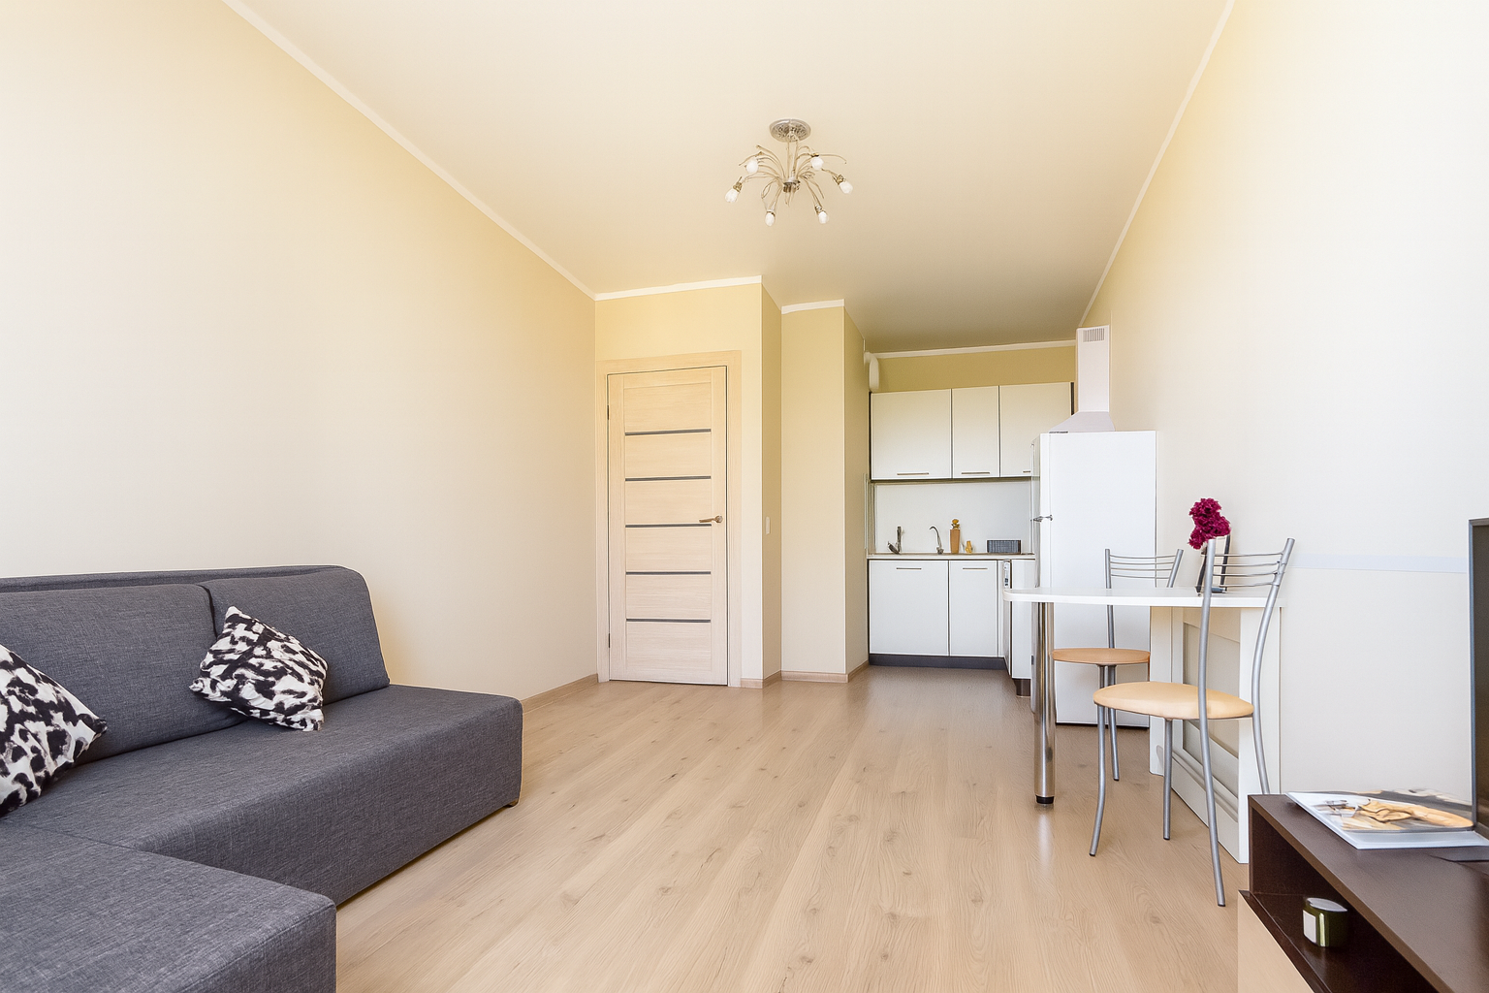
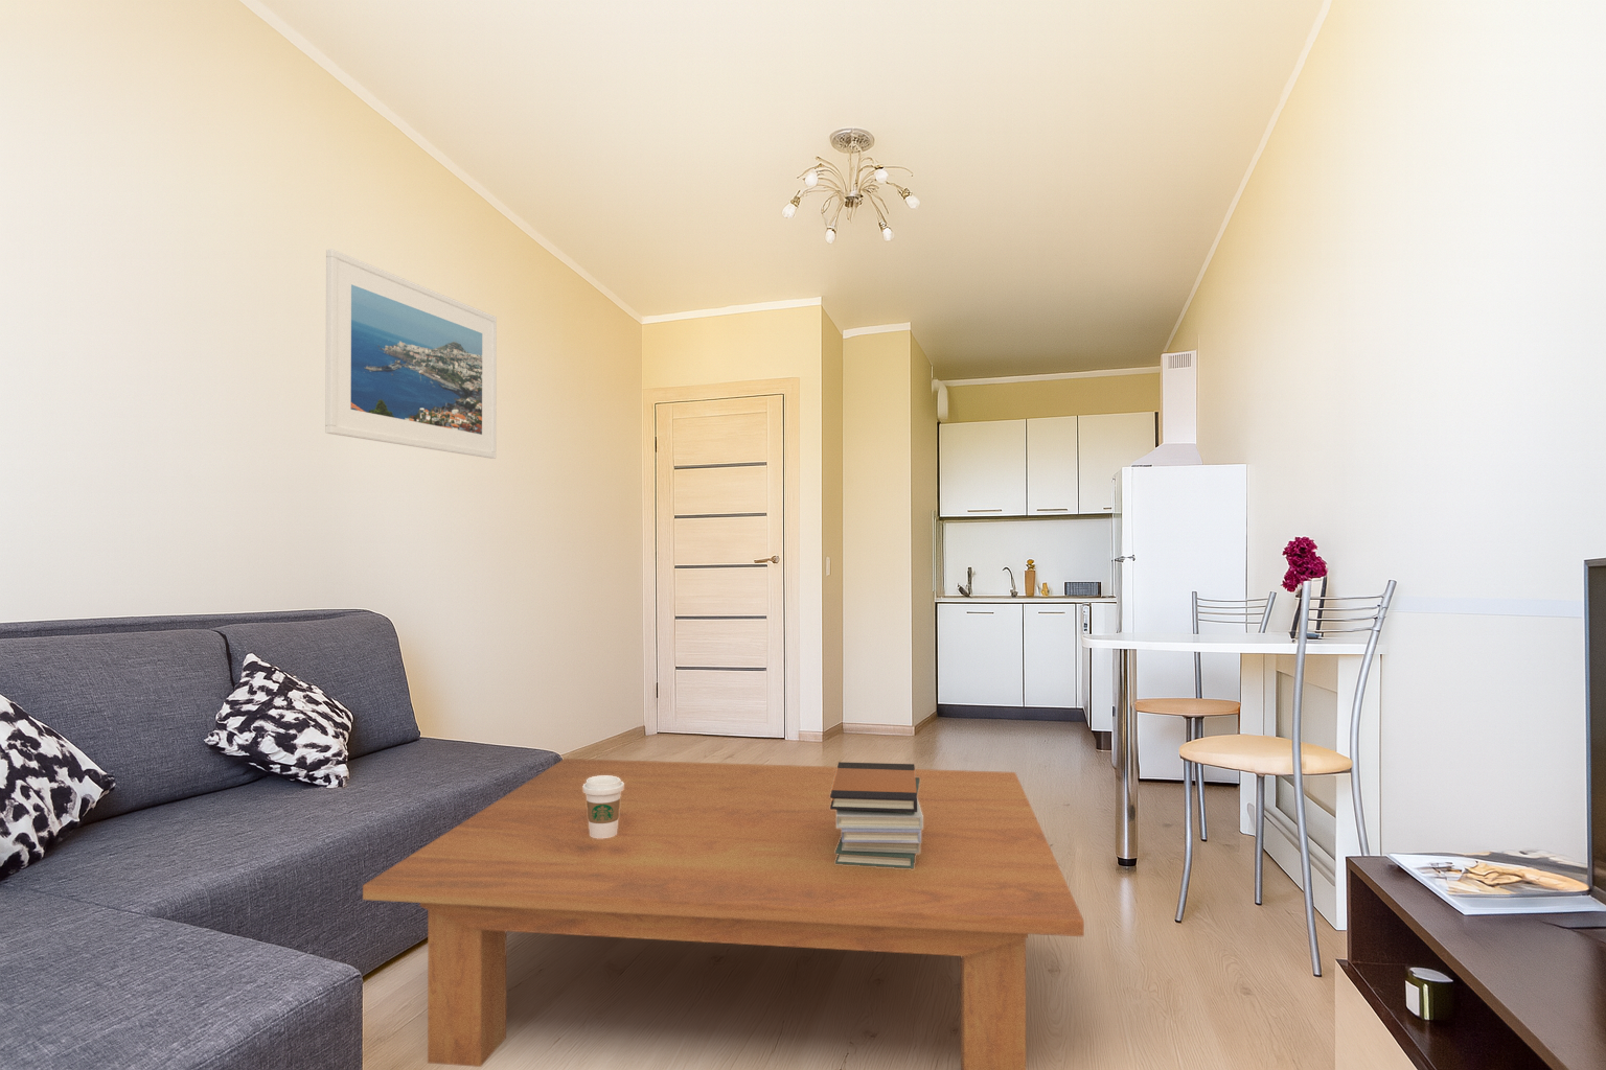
+ coffee cup (603, 806)
+ coffee table (753, 898)
+ book stack (876, 811)
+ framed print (422, 367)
